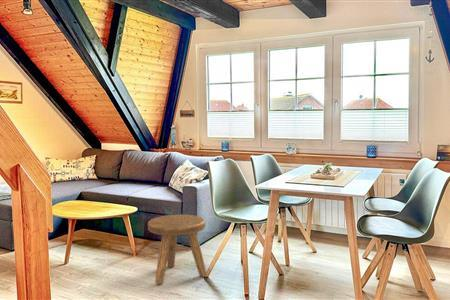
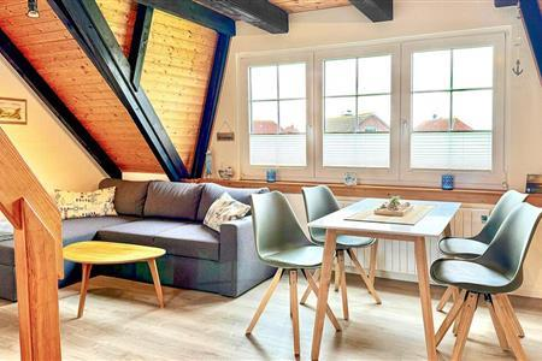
- stool (175, 248)
